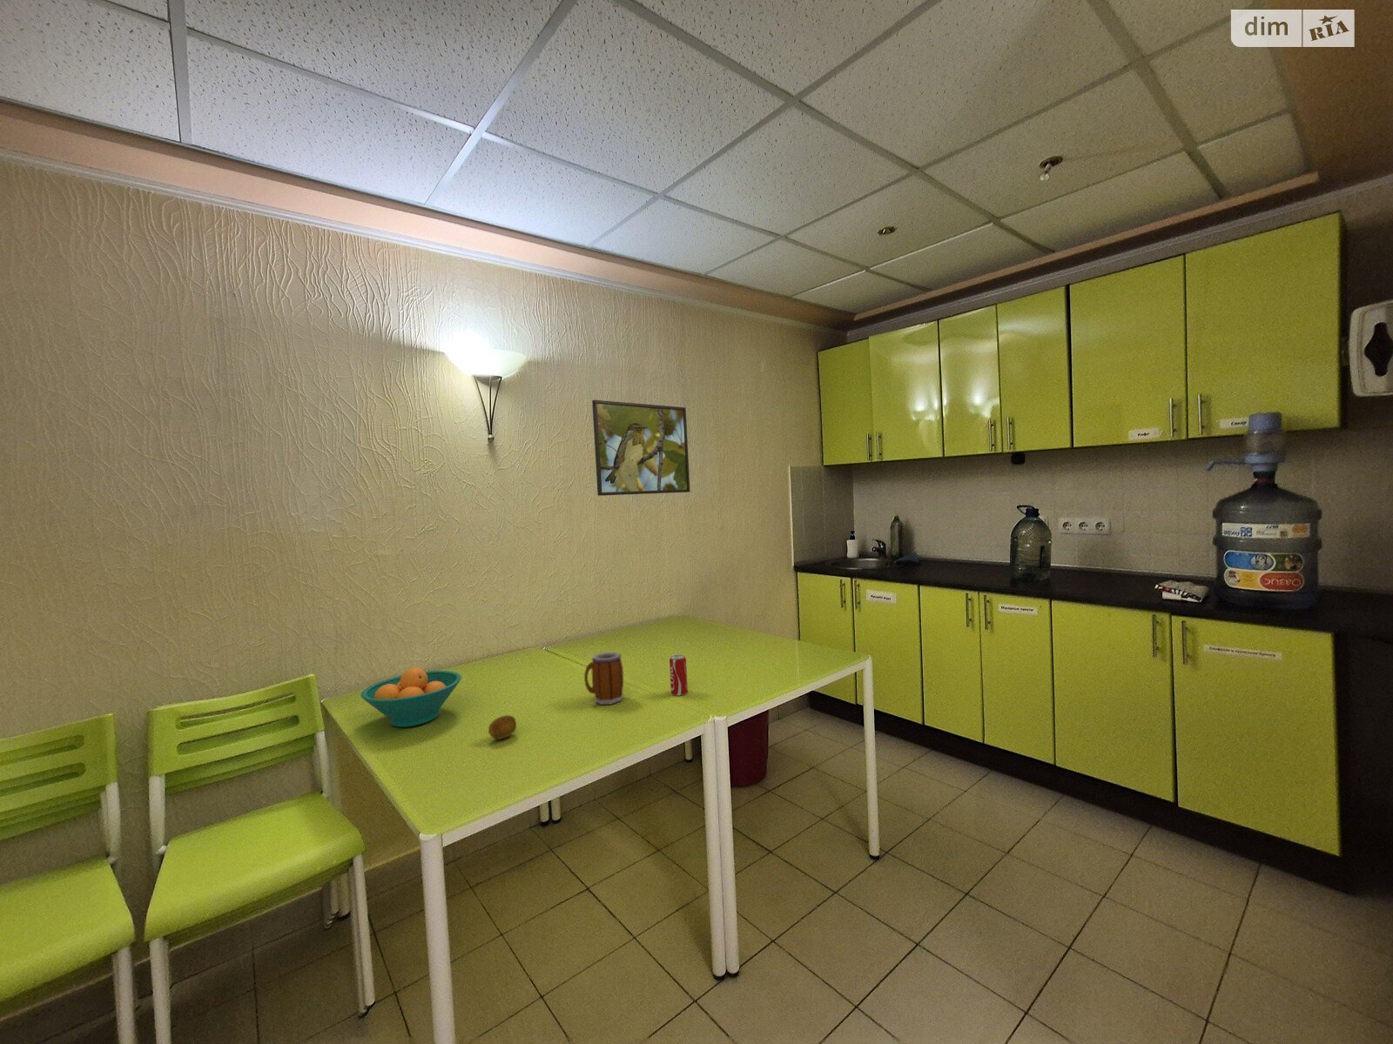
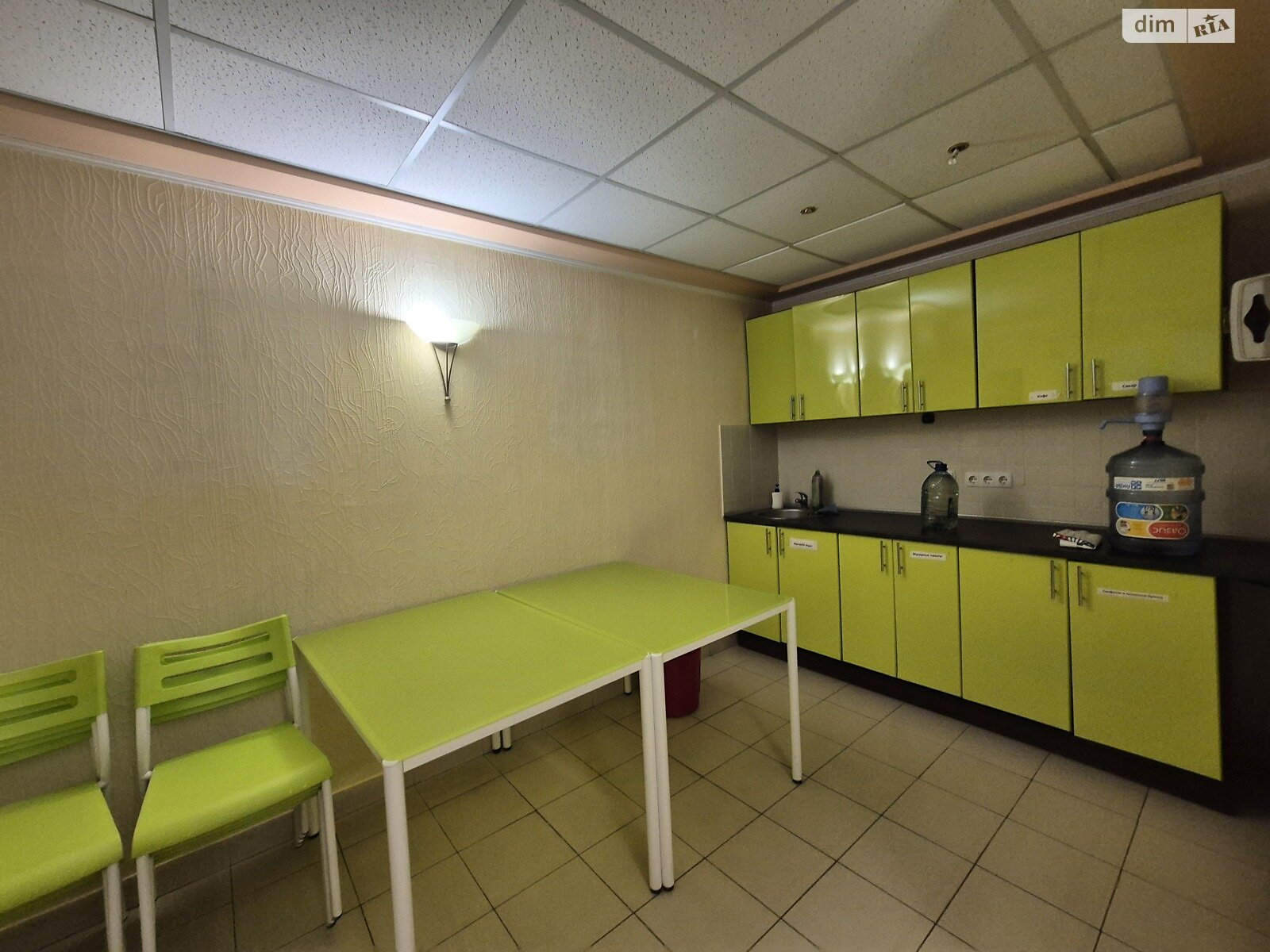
- fruit (502, 726)
- fruit bowl (414, 693)
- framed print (644, 449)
- beverage can (678, 674)
- mug (604, 678)
